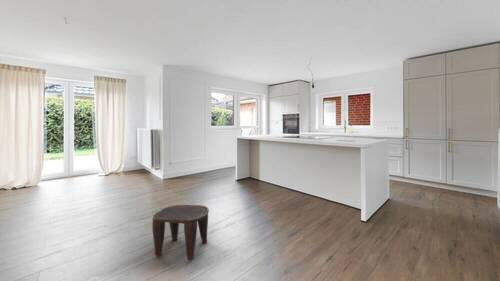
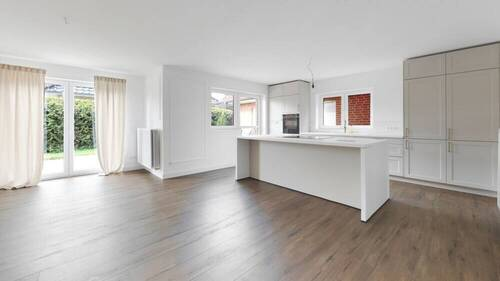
- stool (184, 230)
